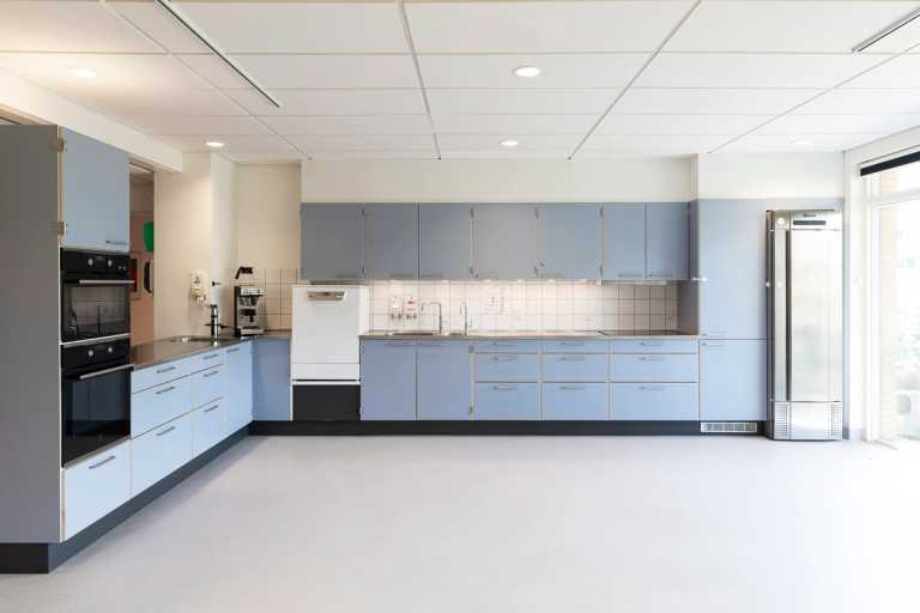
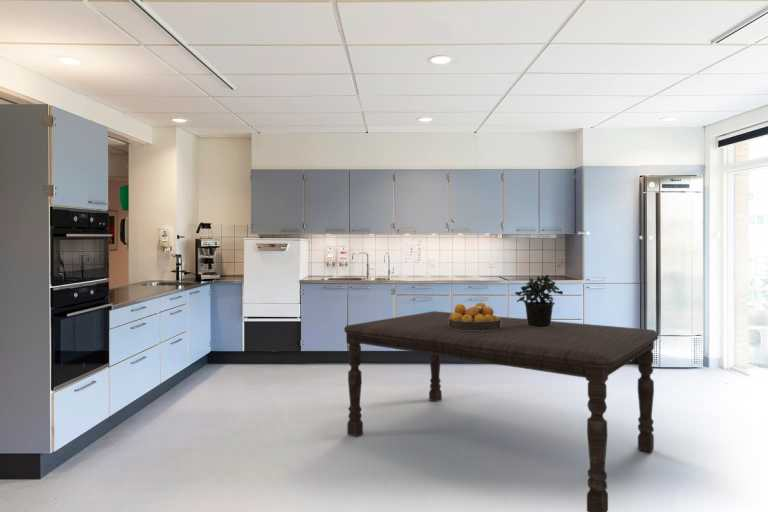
+ dining table (498, 364)
+ potted plant (541, 299)
+ fruit bowl (474, 314)
